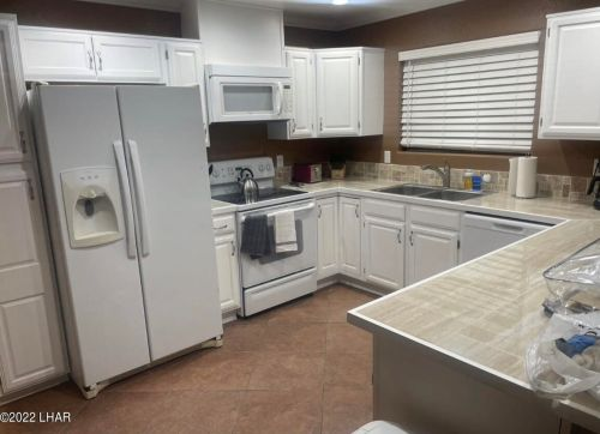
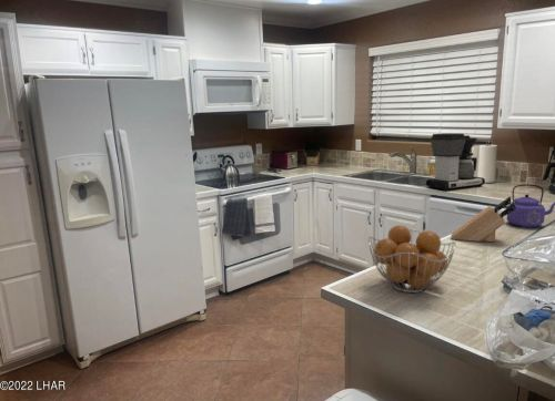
+ fruit basket (410, 257)
+ kettle (533, 205)
+ knife block (482, 217)
+ coffee maker (456, 160)
